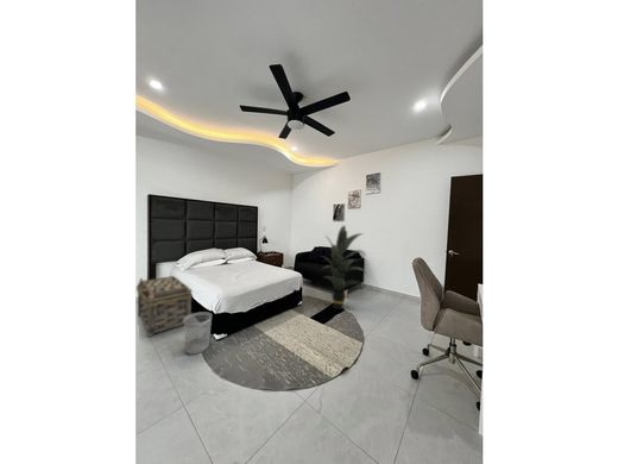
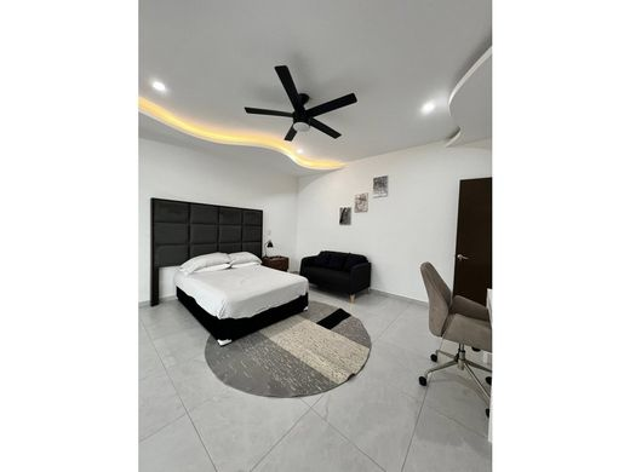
- indoor plant (342, 265)
- wastebasket (197, 332)
- basket (162, 300)
